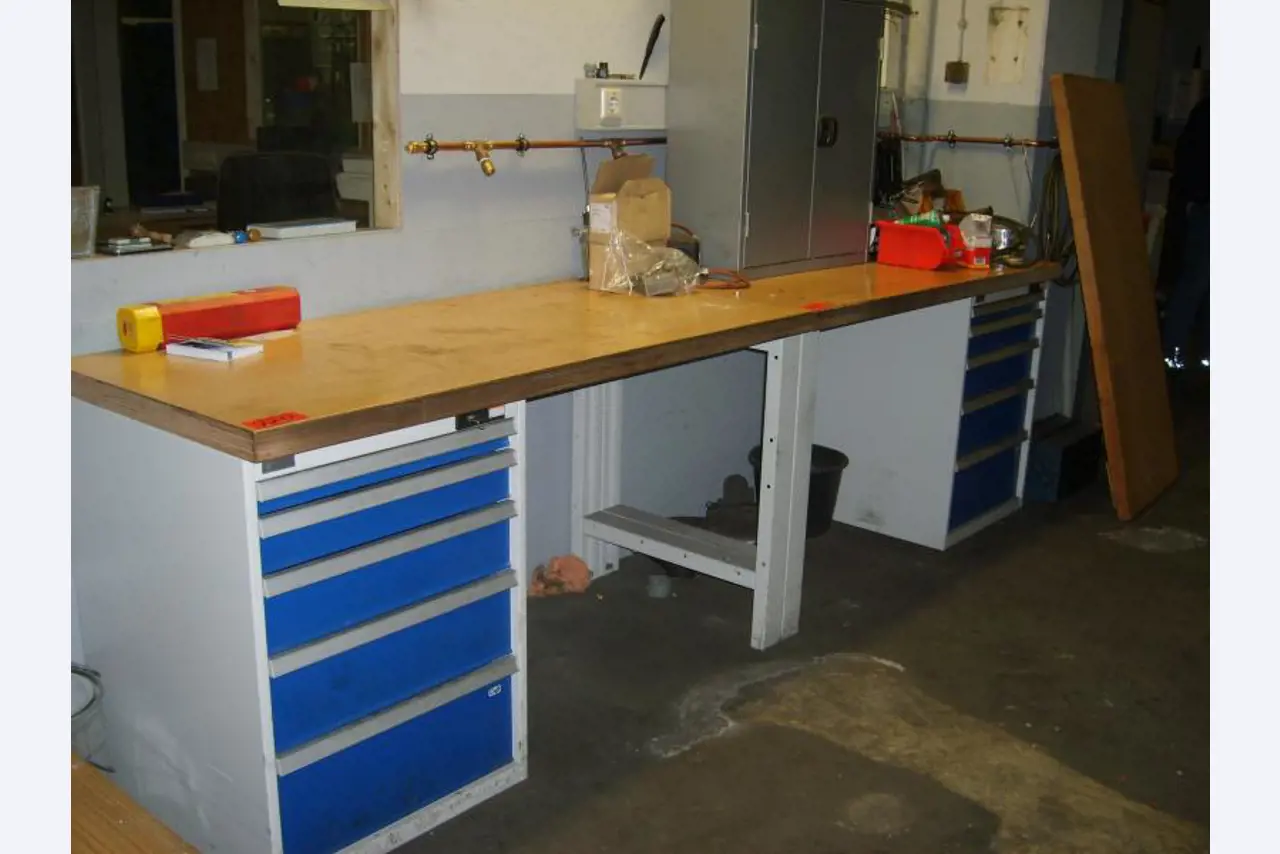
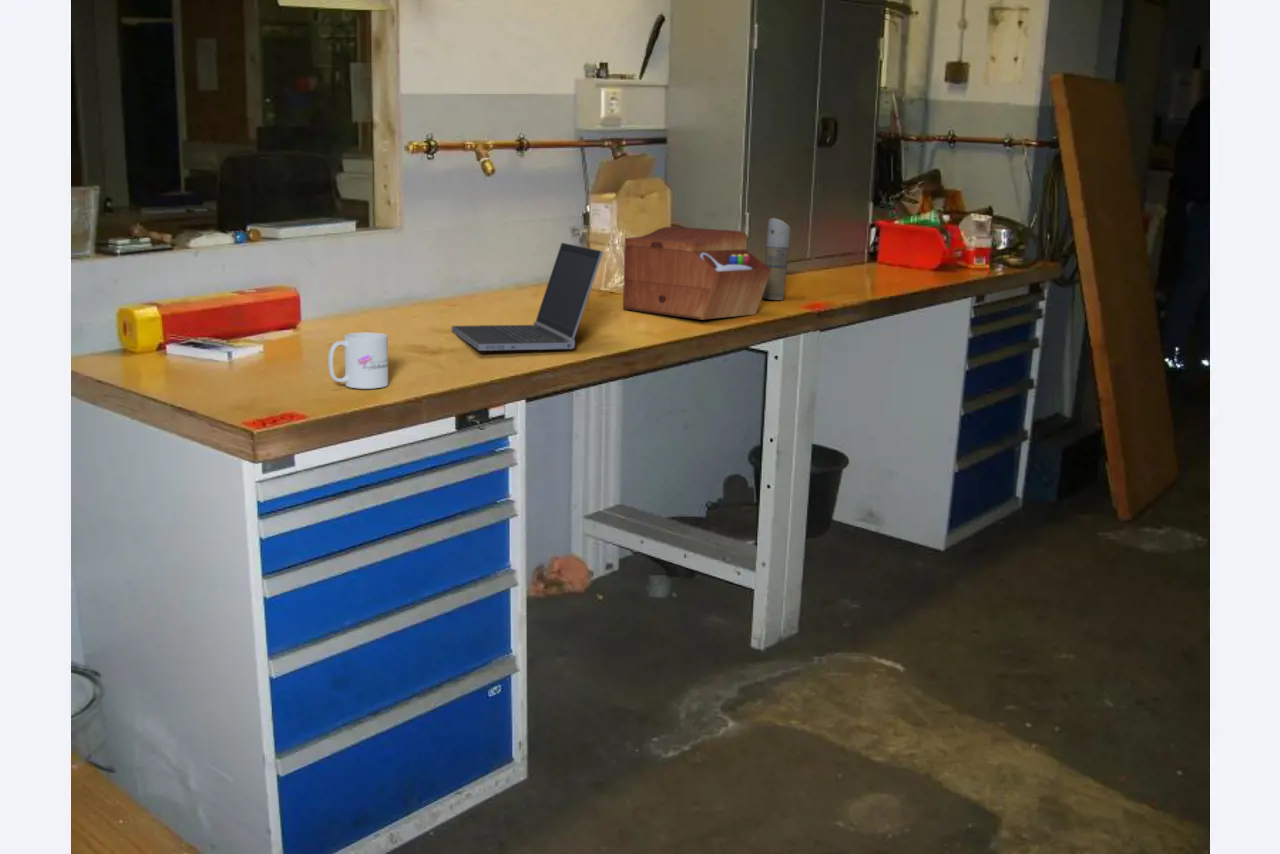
+ sewing box (695, 271)
+ mug (357, 360)
+ laptop computer (542, 300)
+ spray can (775, 259)
